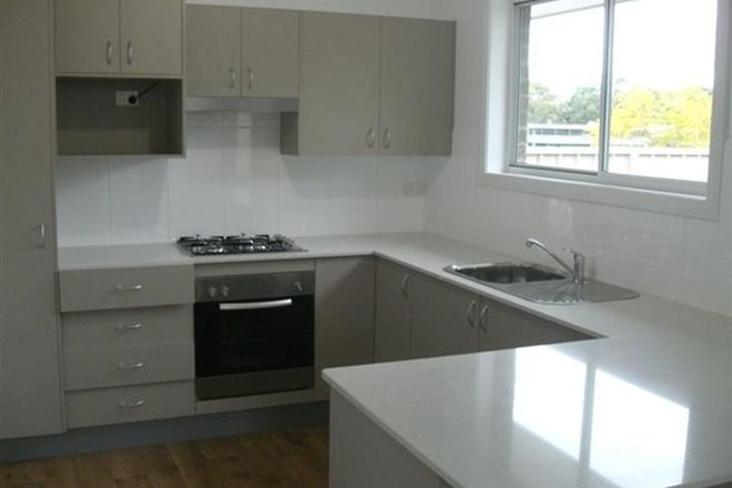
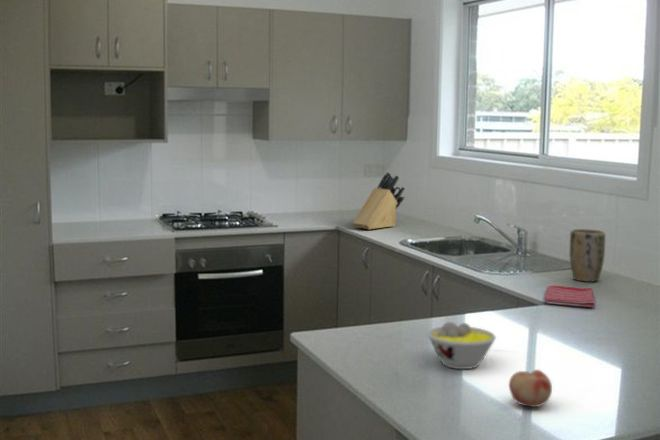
+ dish towel (569, 295)
+ fruit (530, 388)
+ bowl (461, 344)
+ knife block (380, 200)
+ plant pot (586, 255)
